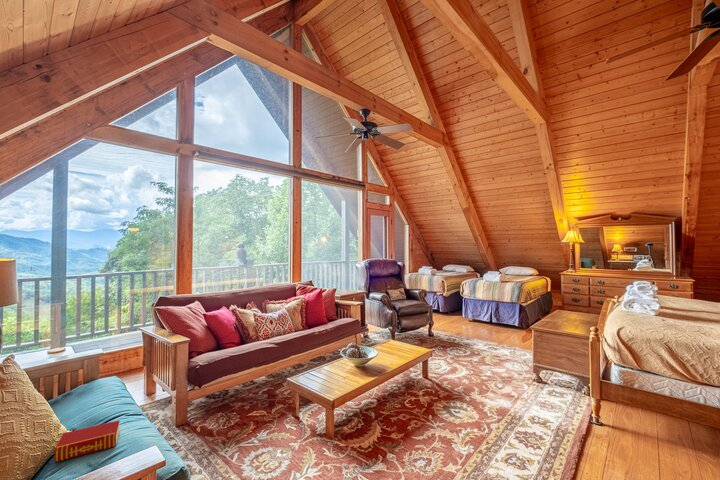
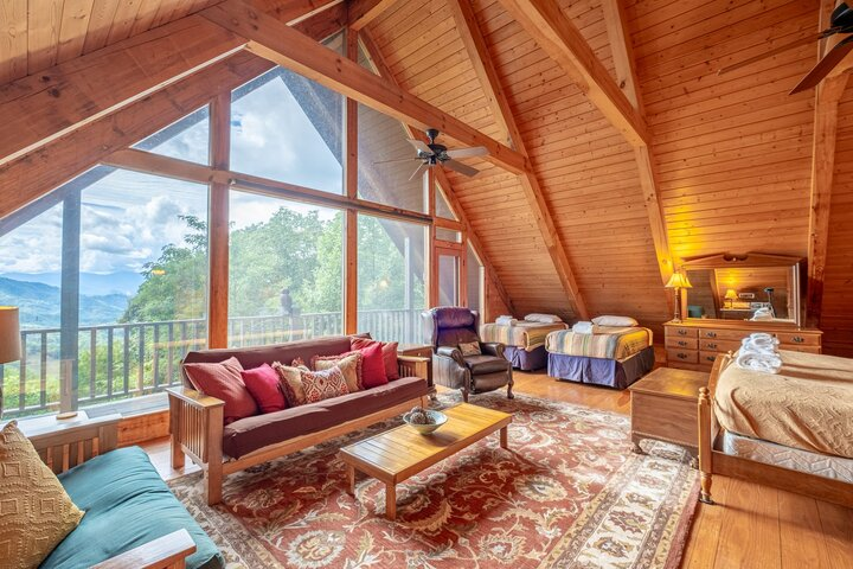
- book (89, 440)
